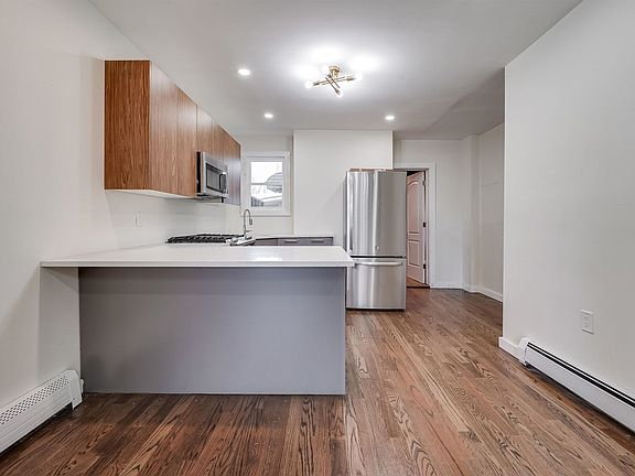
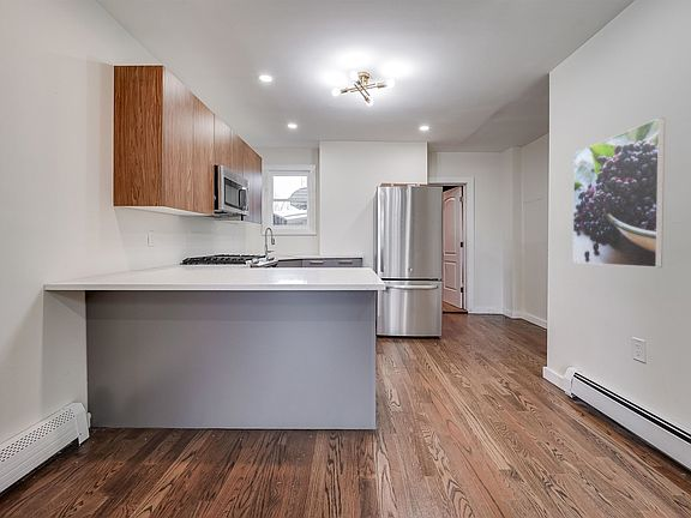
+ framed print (611, 201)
